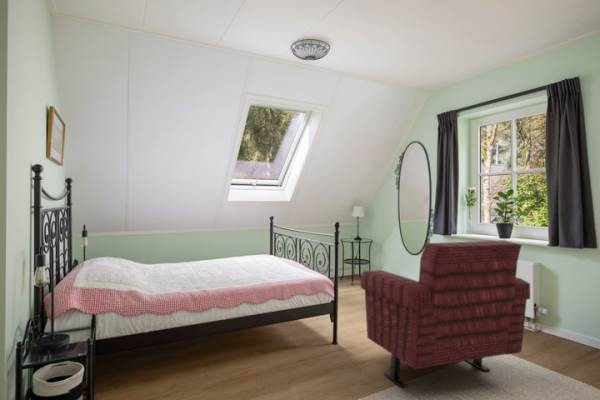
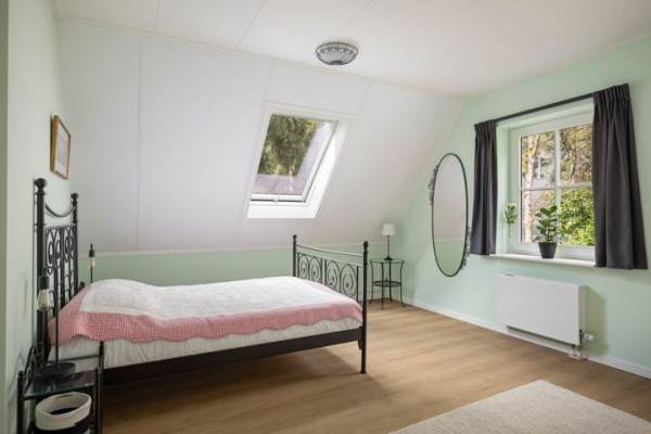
- armchair (438, 305)
